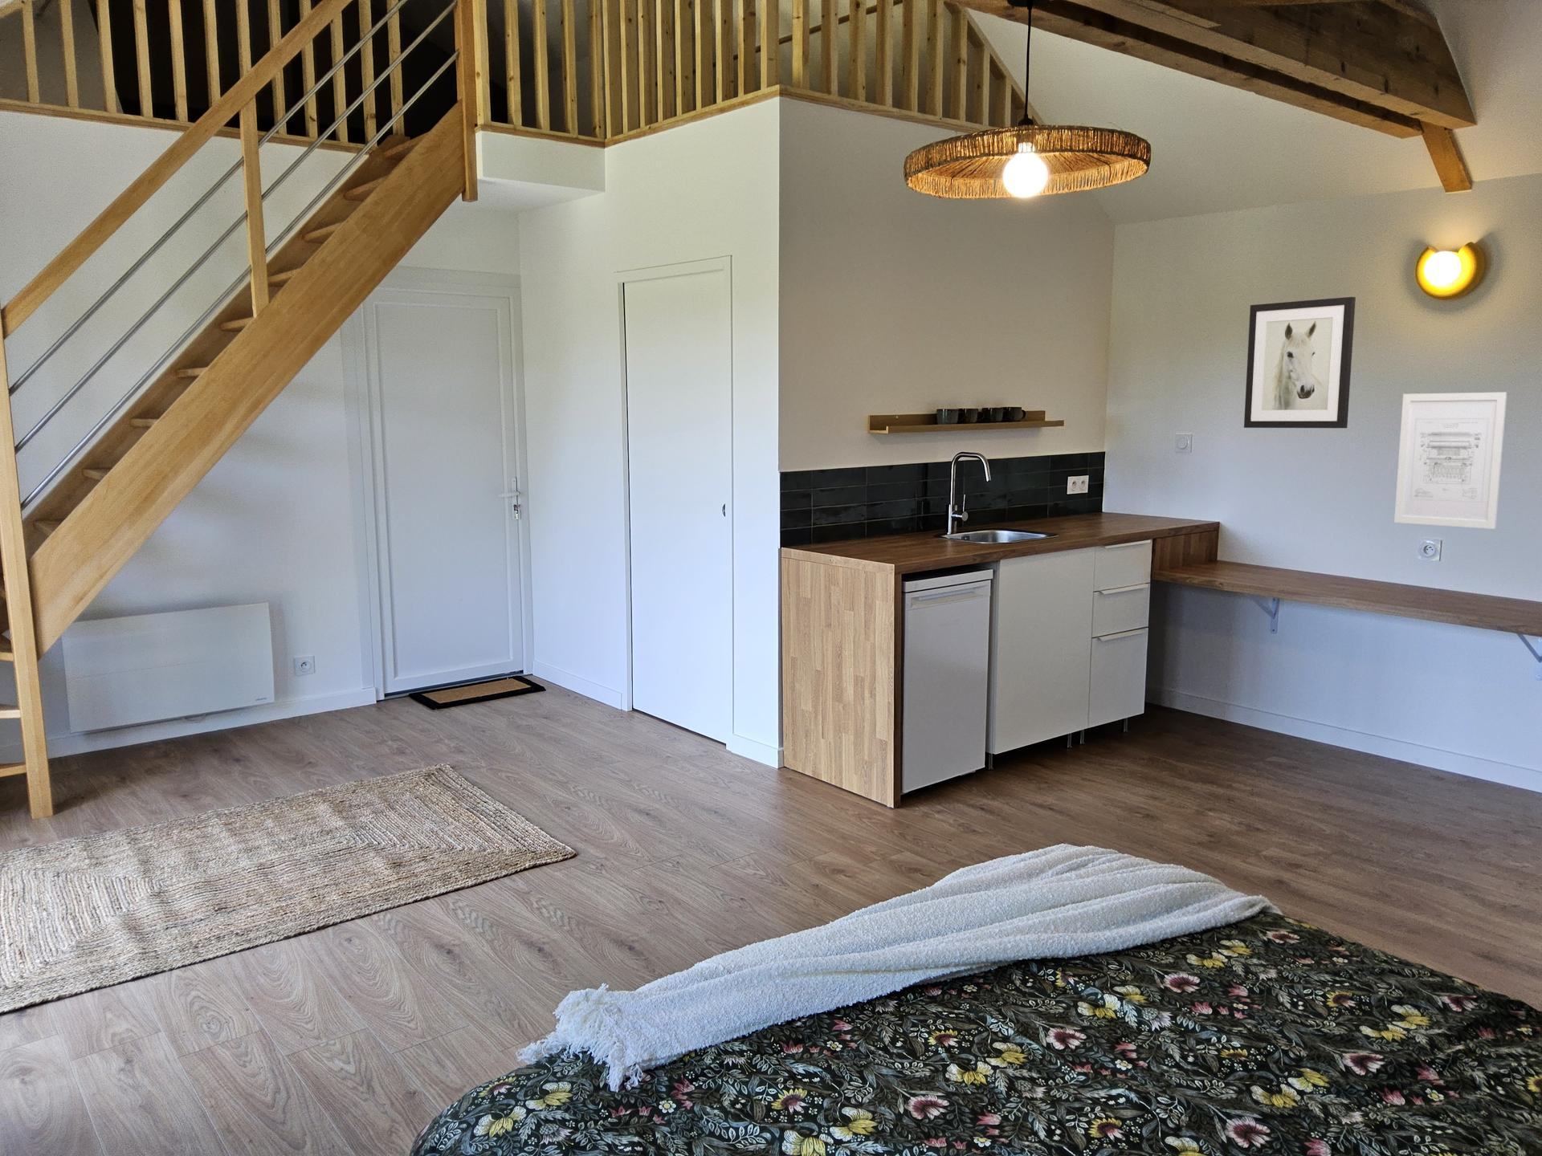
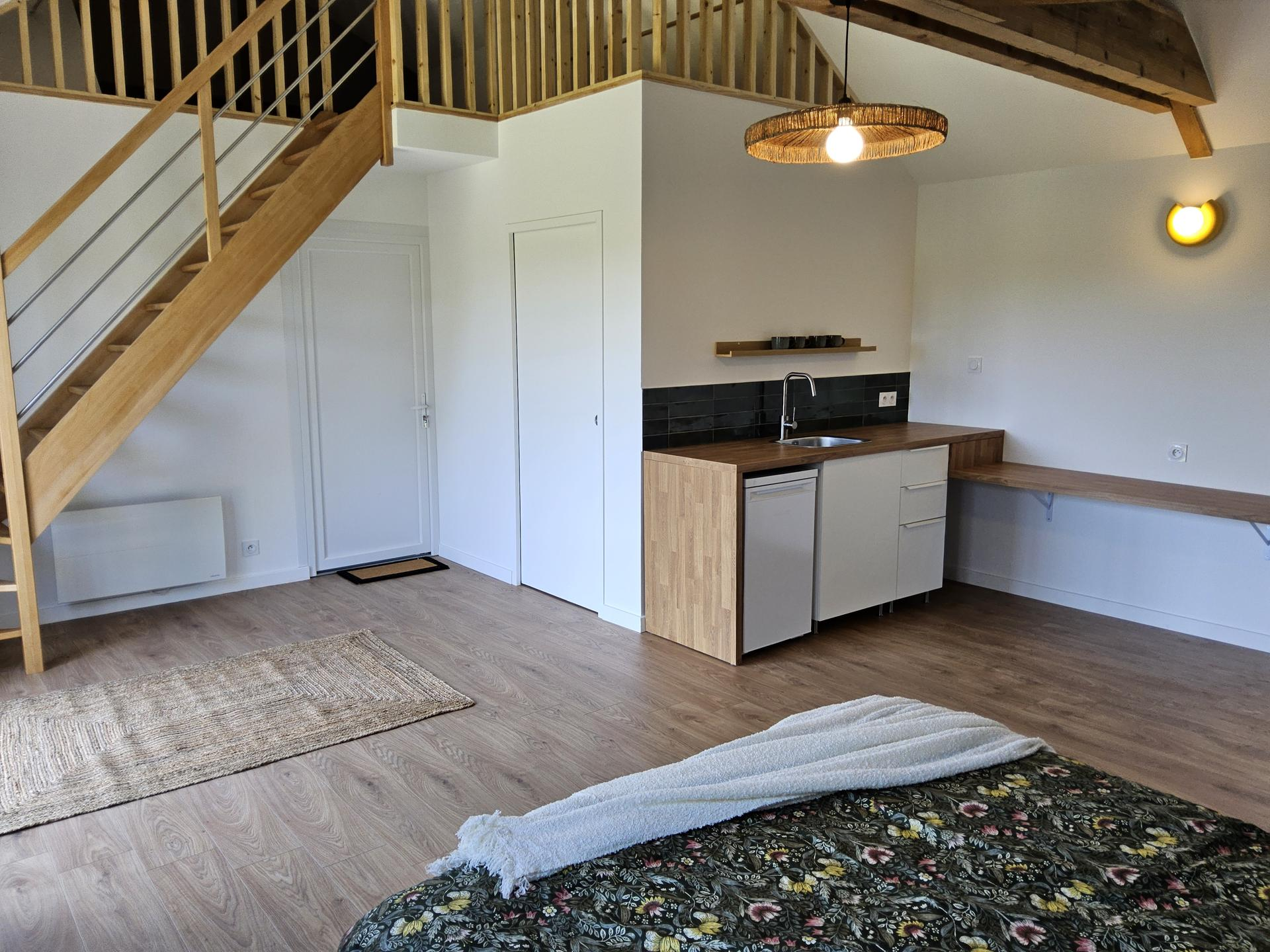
- wall art (1297, 364)
- wall art (1449, 459)
